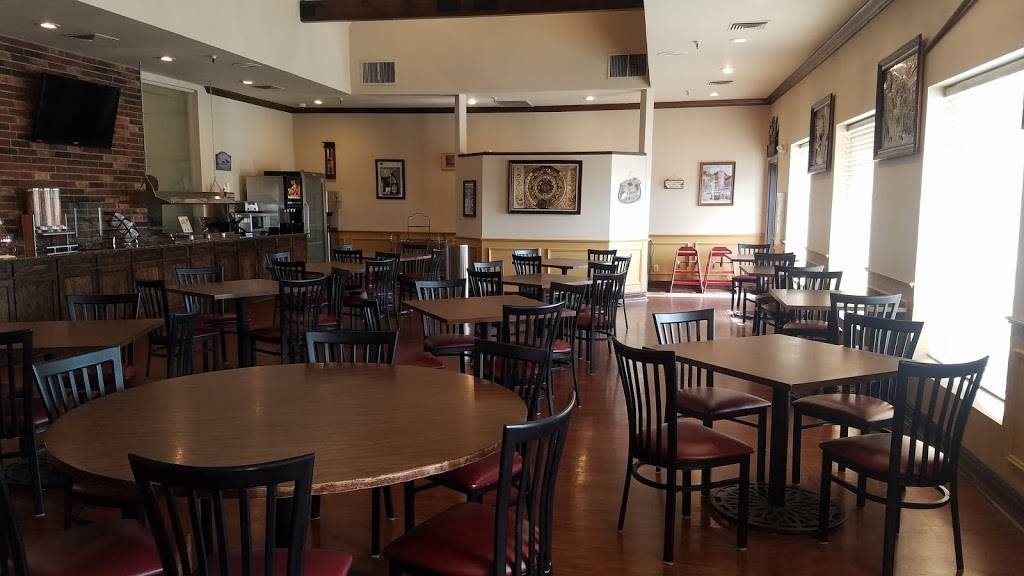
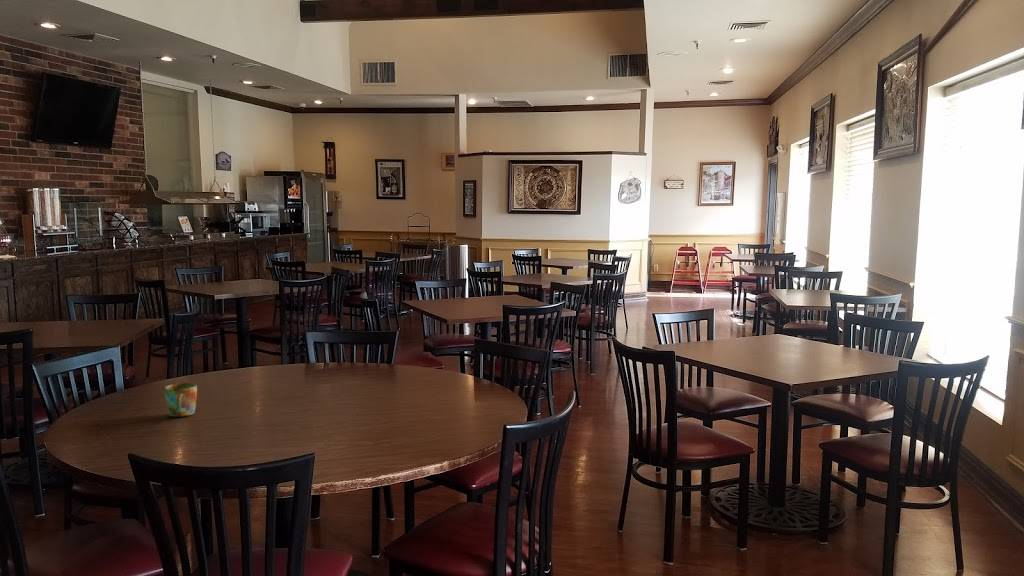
+ mug (180, 401)
